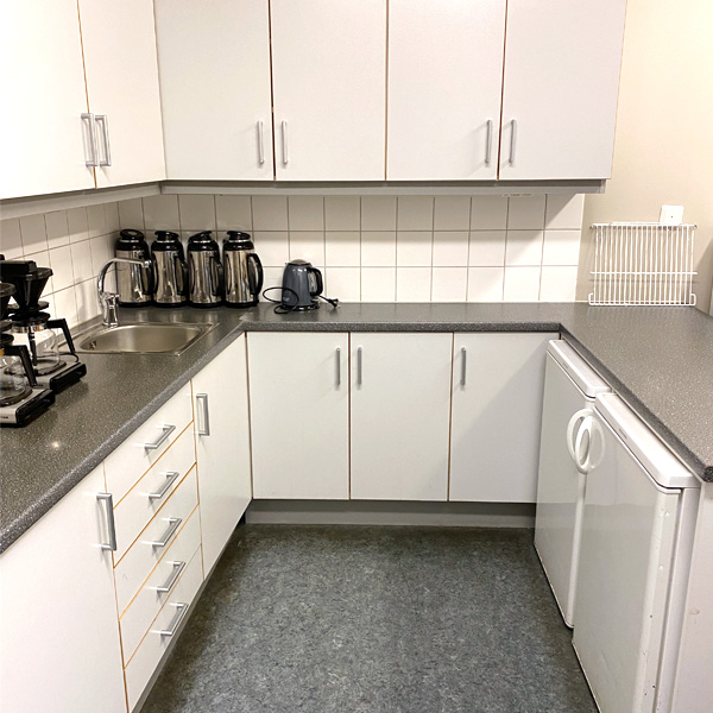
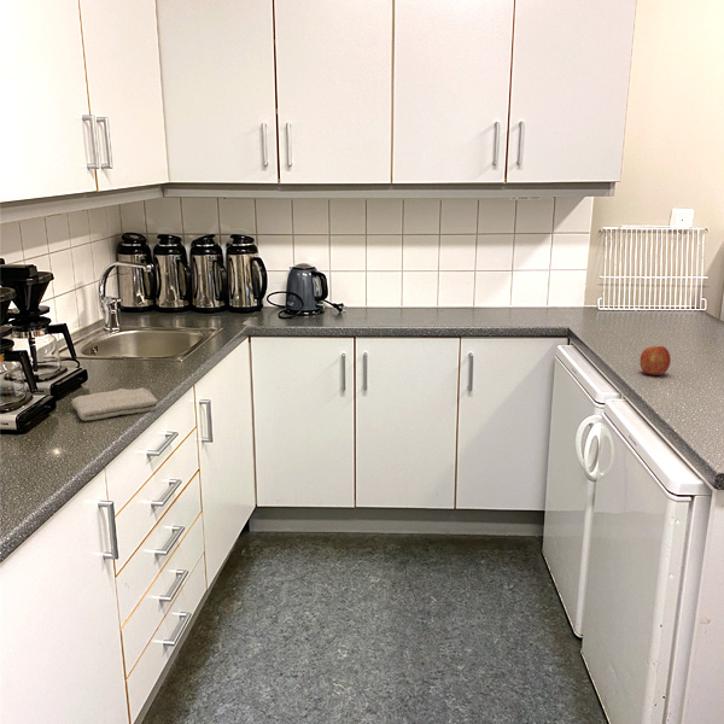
+ fruit (654, 360)
+ washcloth (115, 402)
